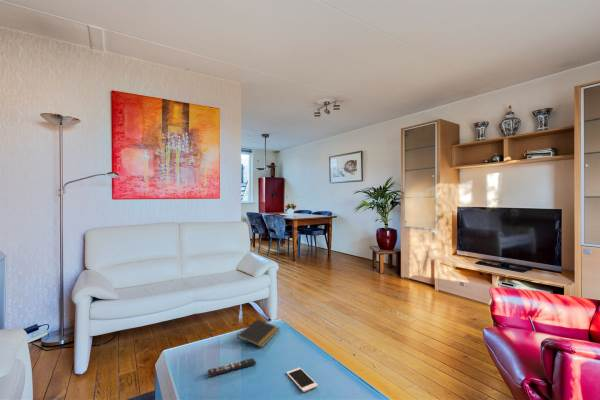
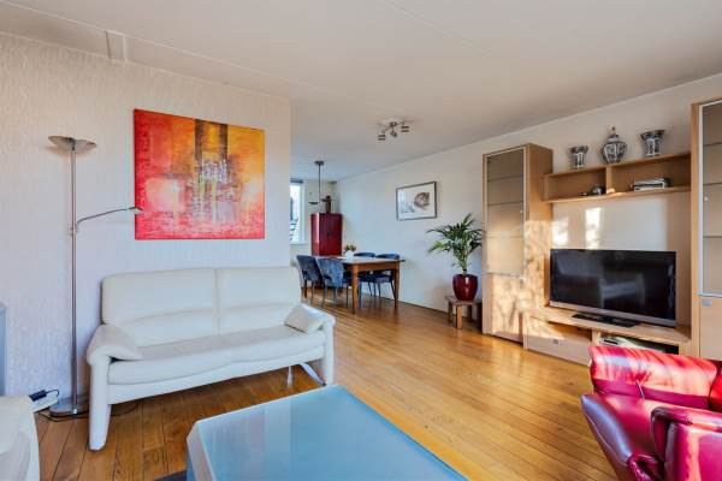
- cell phone (301, 378)
- notepad (259, 332)
- remote control (232, 367)
